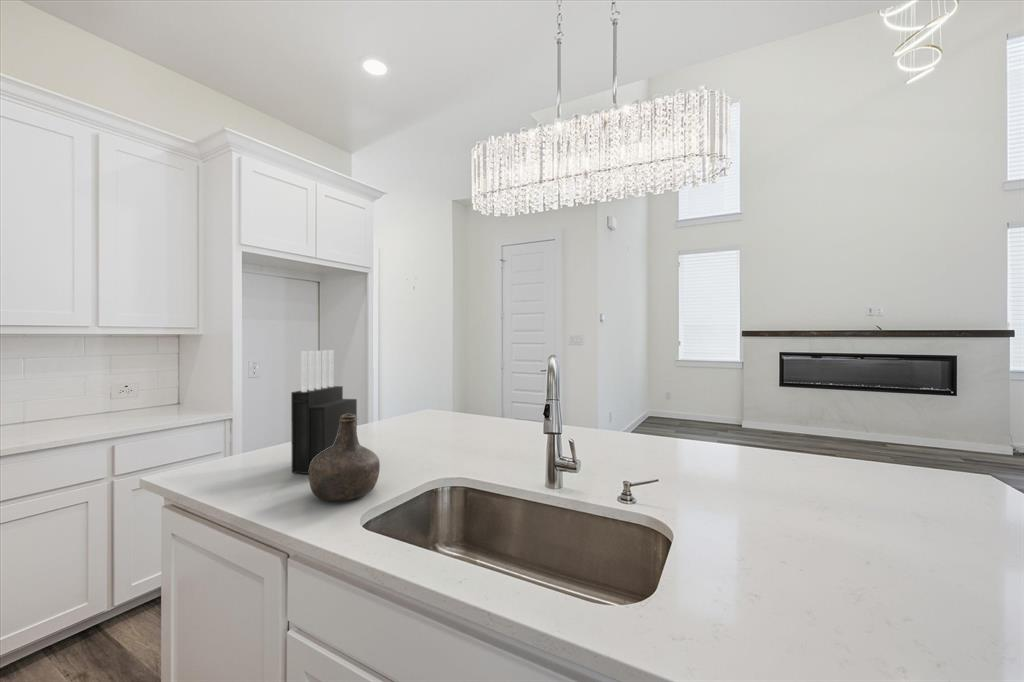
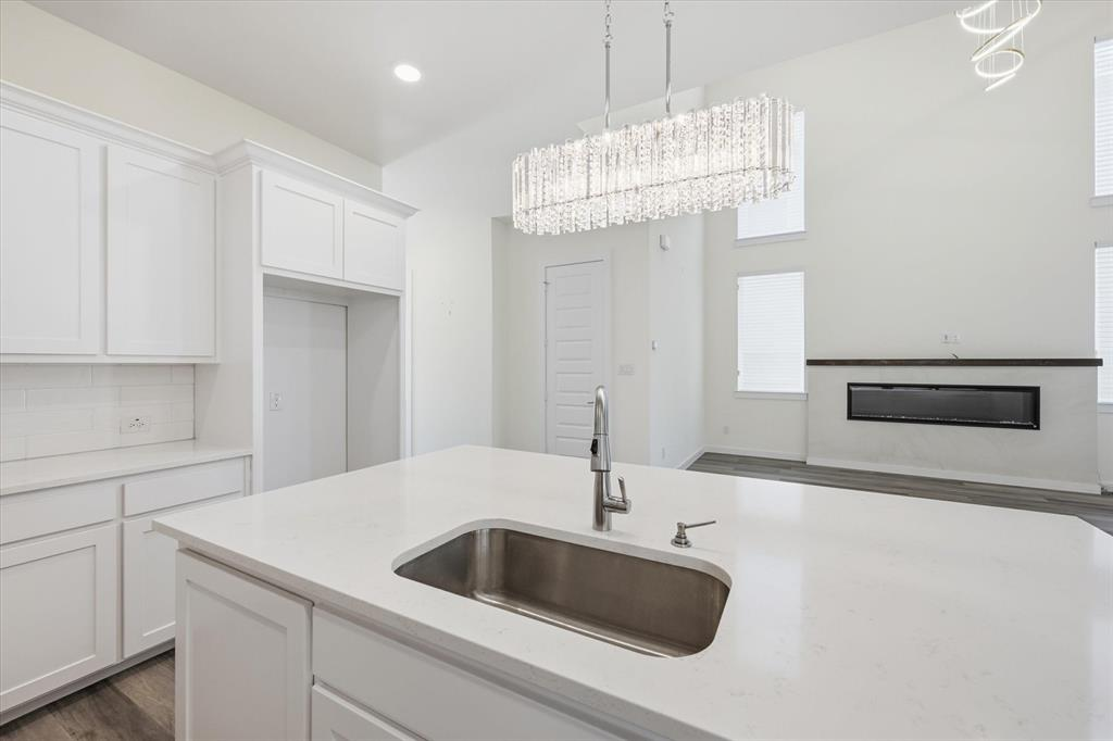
- knife block (329, 408)
- bottle (345, 454)
